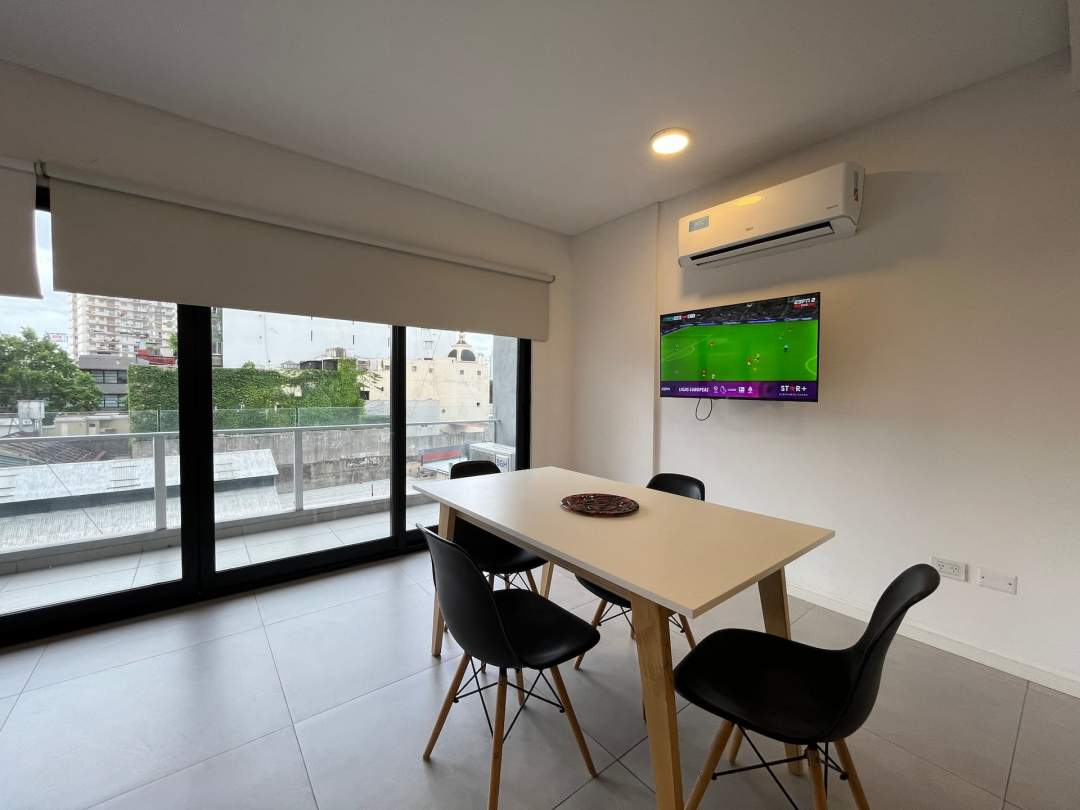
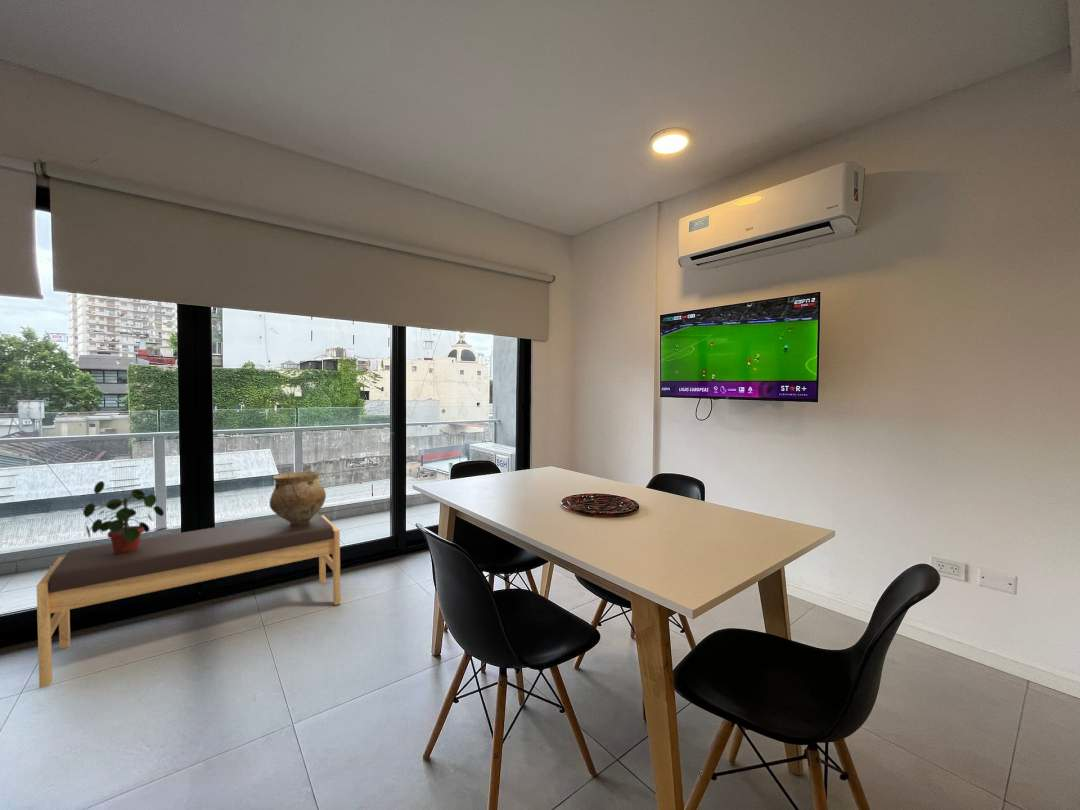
+ bench (212, 578)
+ ceramic pot (298, 497)
+ potted plant (119, 516)
